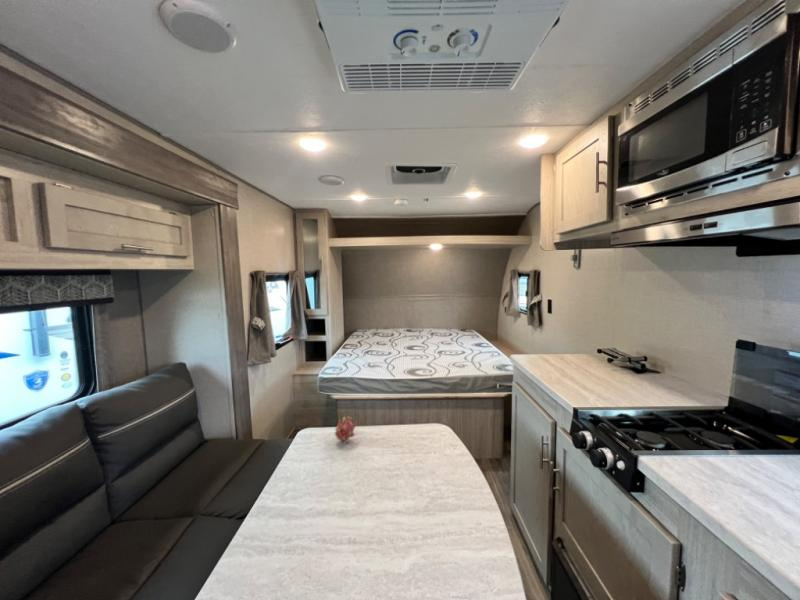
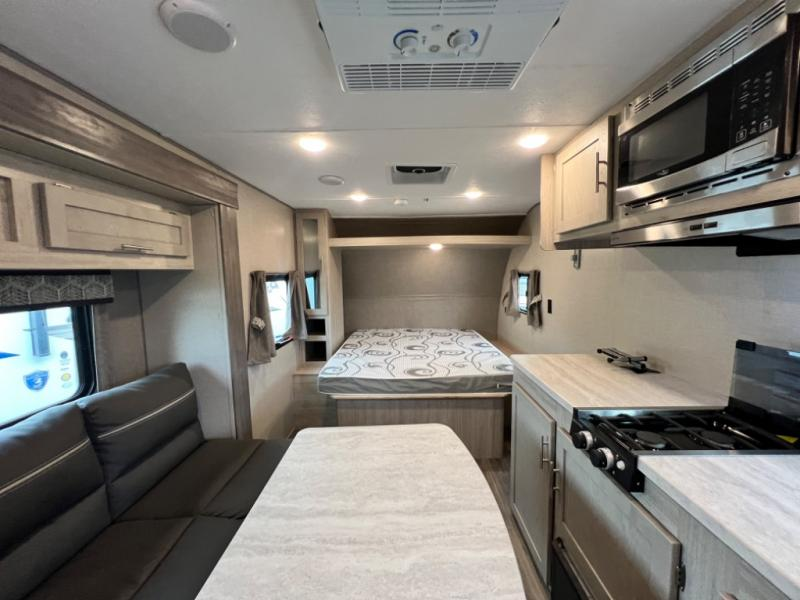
- fruit (344, 426)
